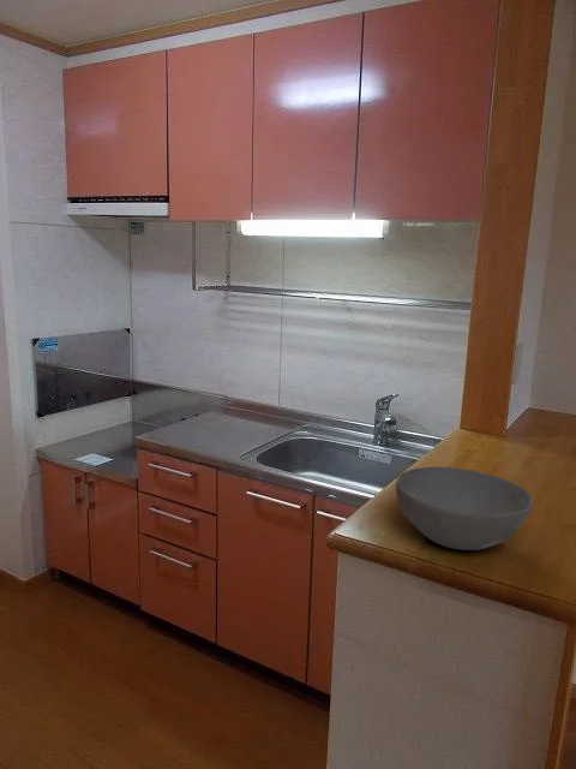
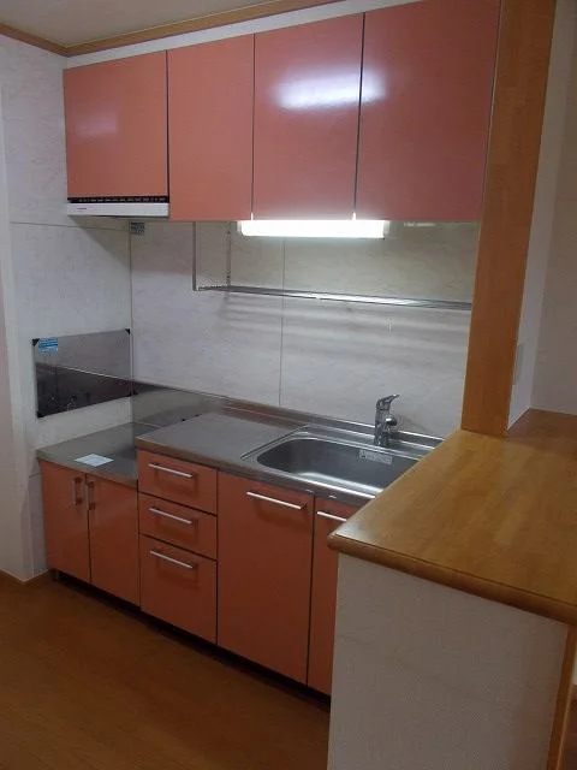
- bowl (460, 512)
